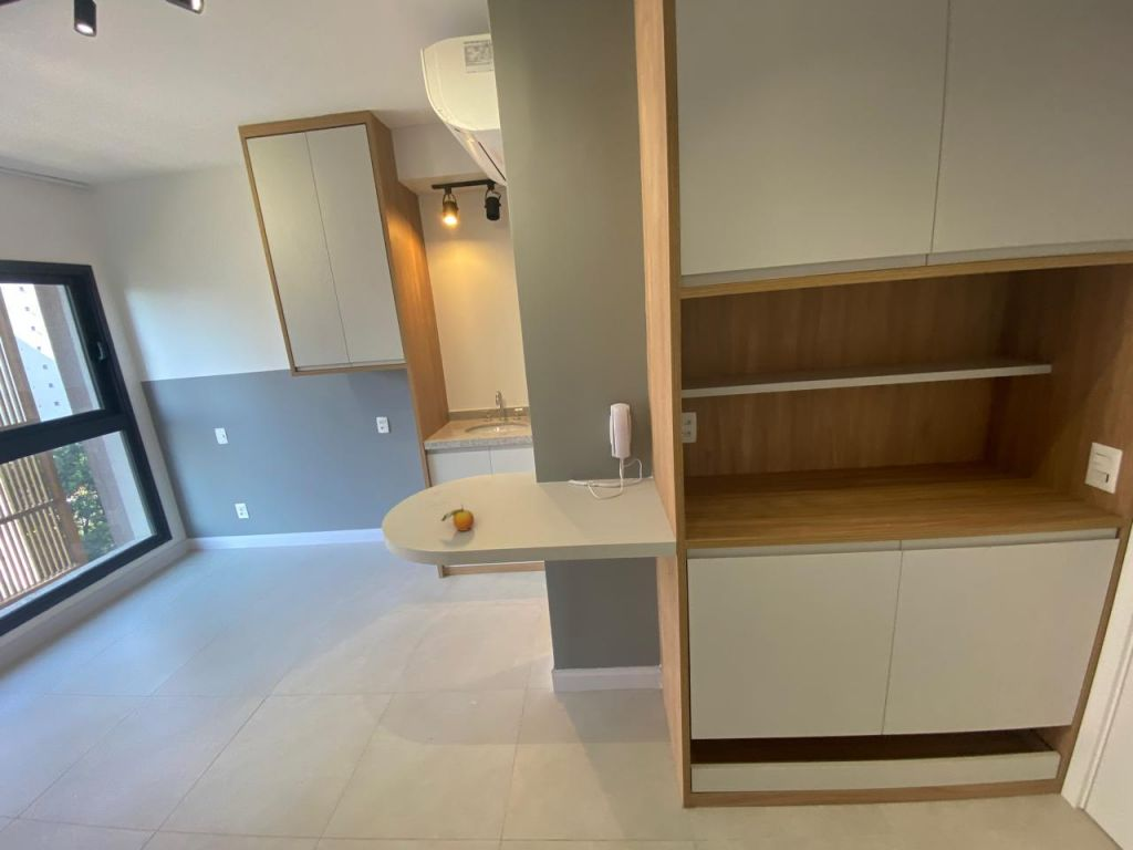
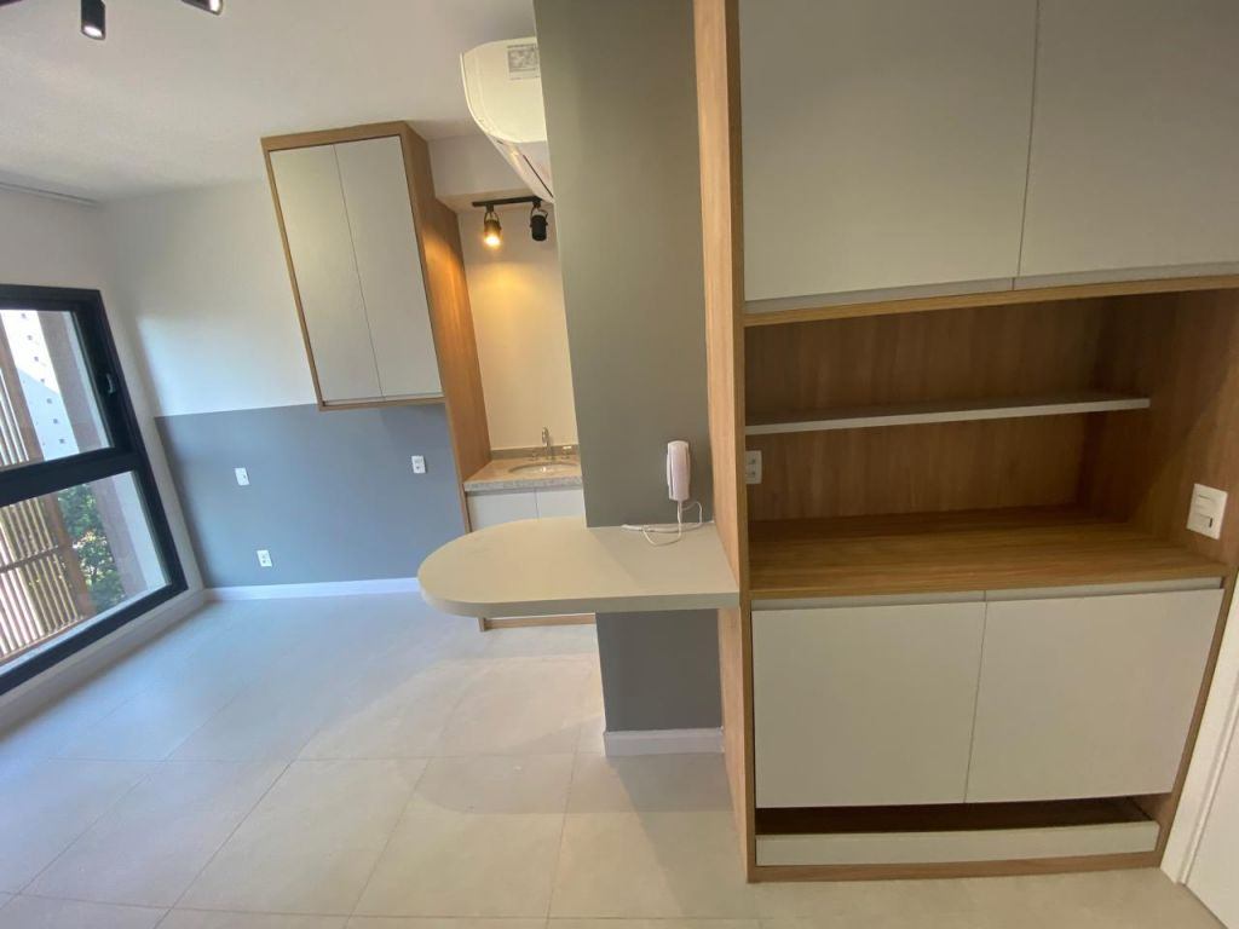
- fruit (456, 516)
